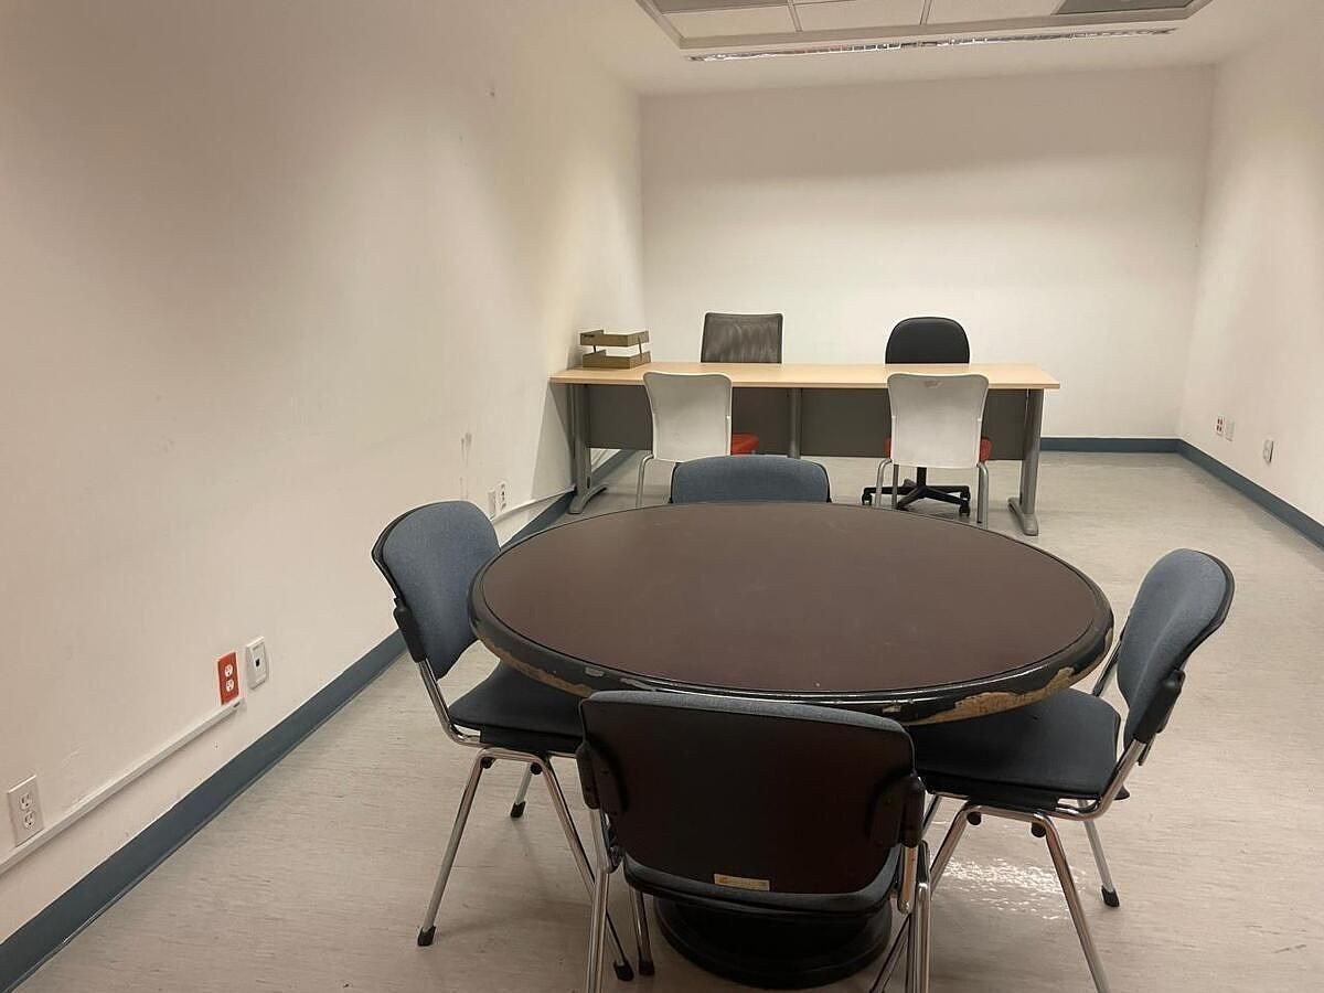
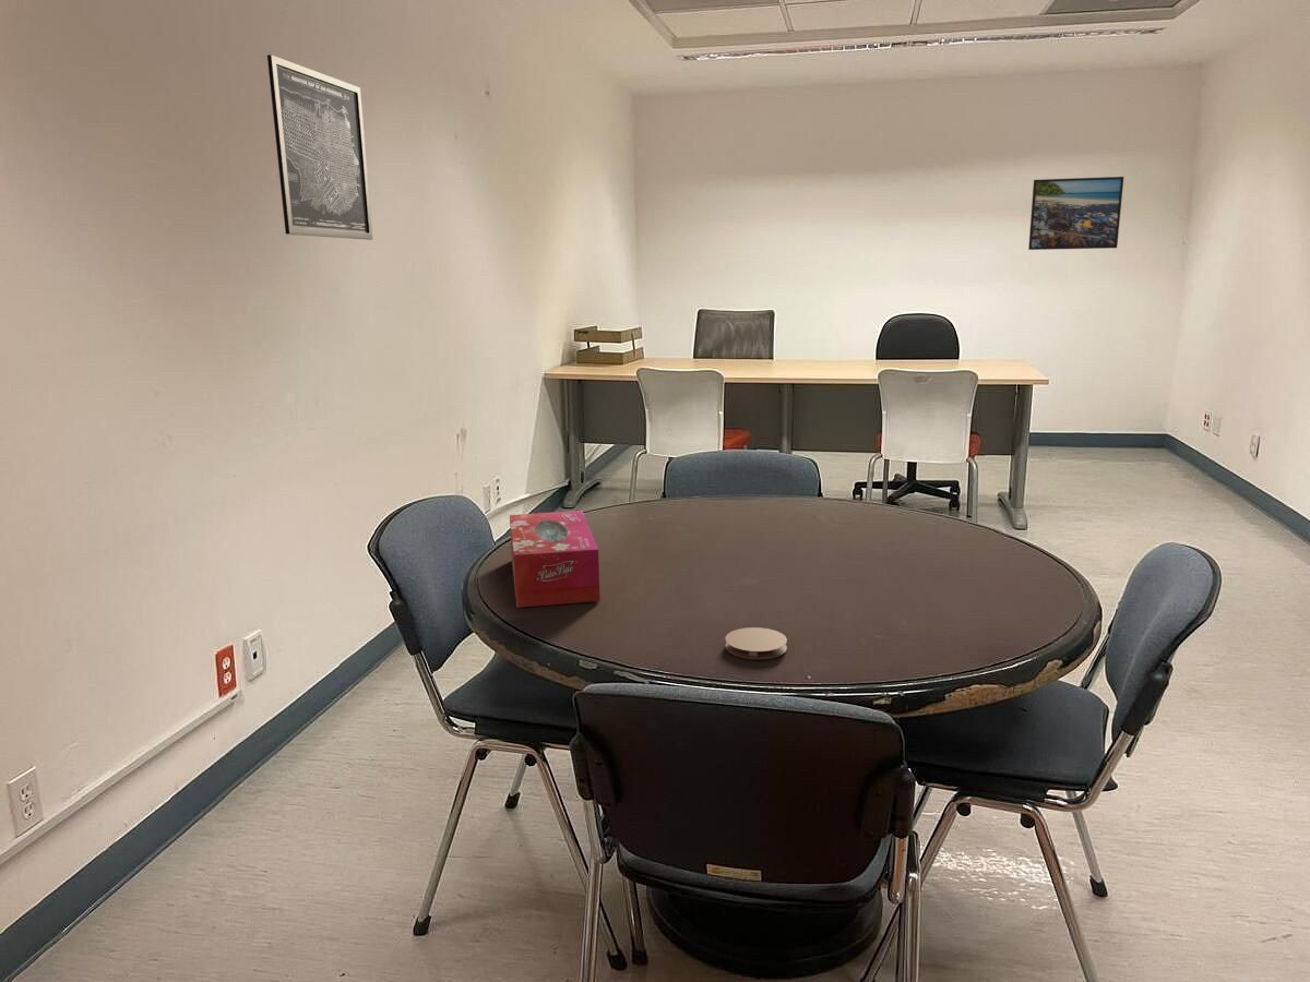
+ tissue box (551, 554)
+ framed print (1075, 214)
+ wall art (324, 156)
+ coaster (755, 643)
